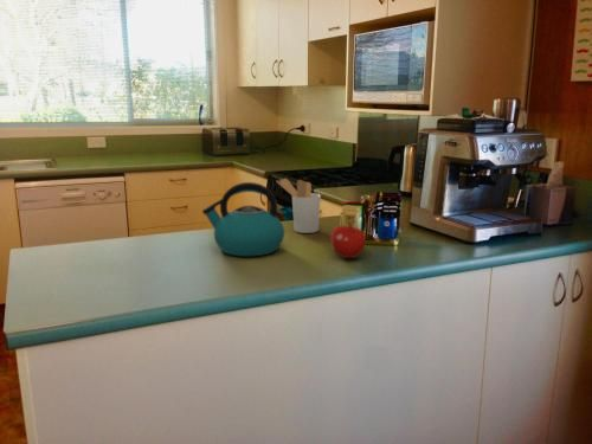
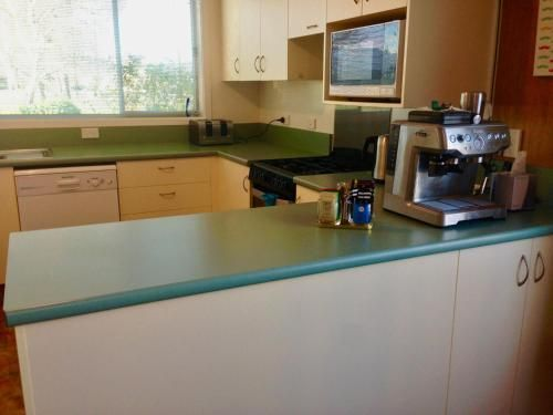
- utensil holder (298, 204)
- fruit (347, 239)
- kettle (243, 215)
